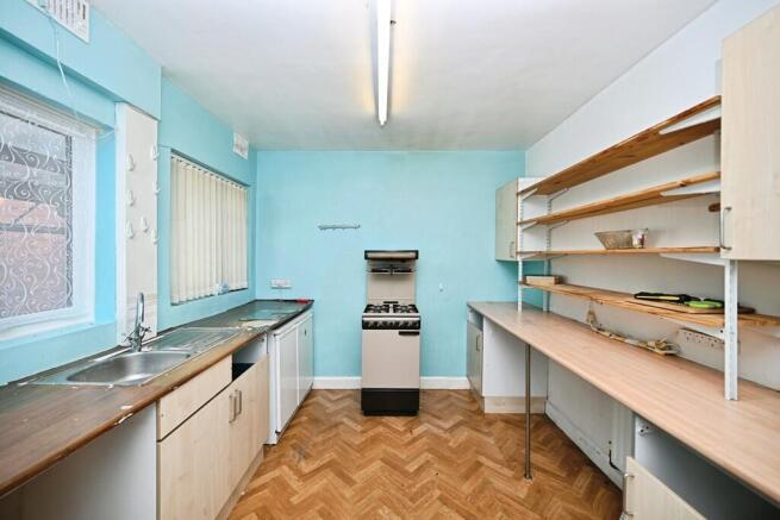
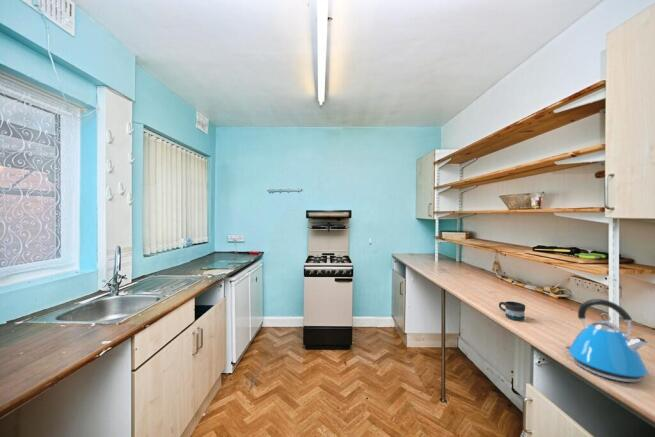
+ mug (512, 310)
+ kettle (602, 333)
